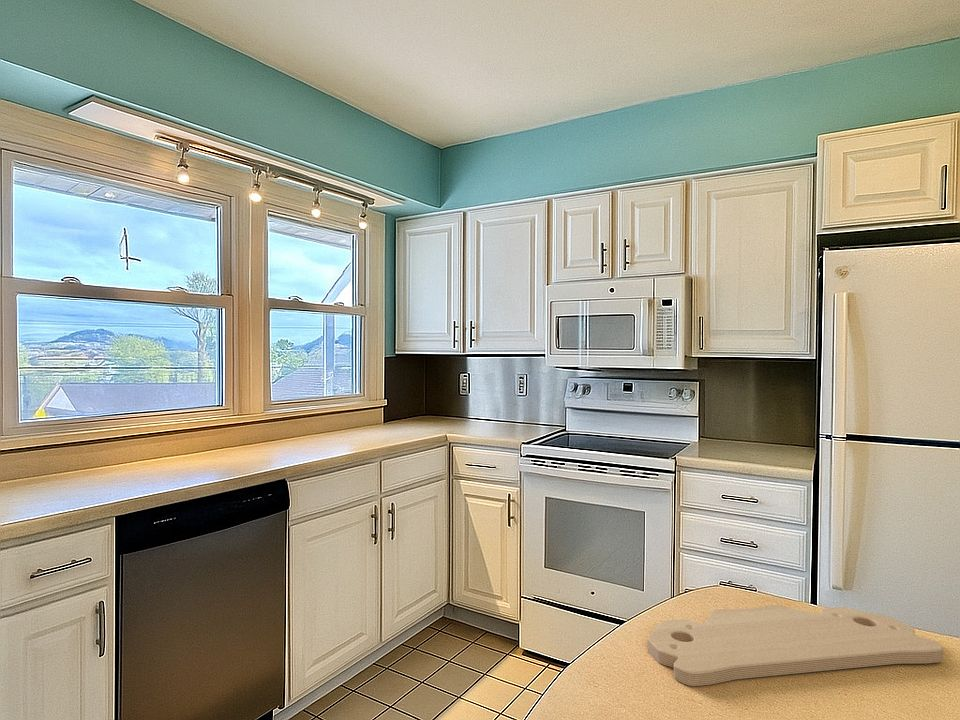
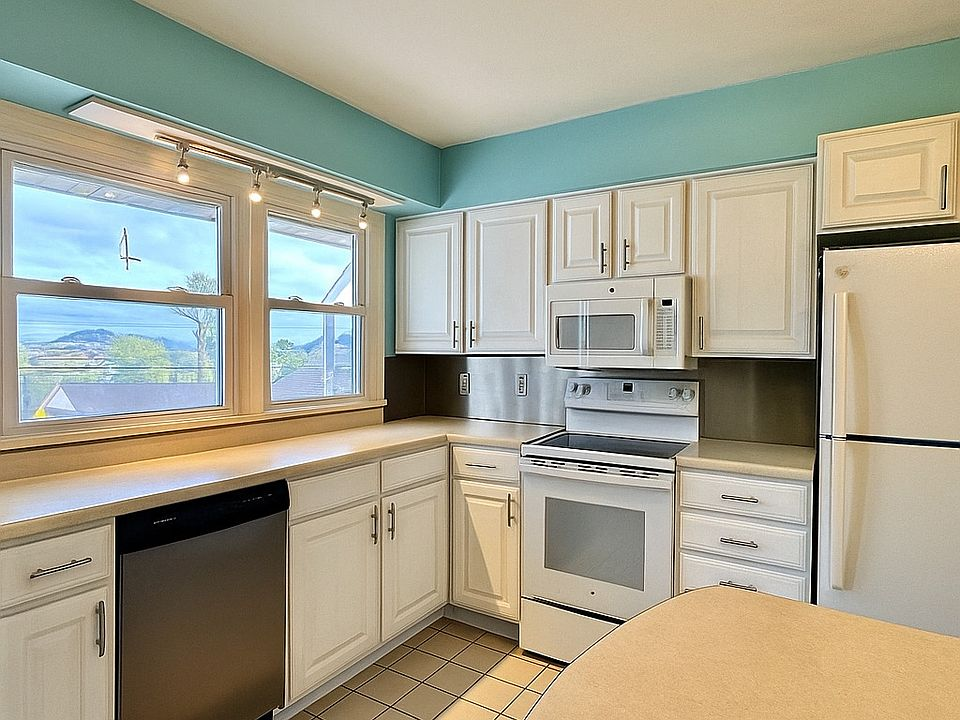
- cutting board (780, 637)
